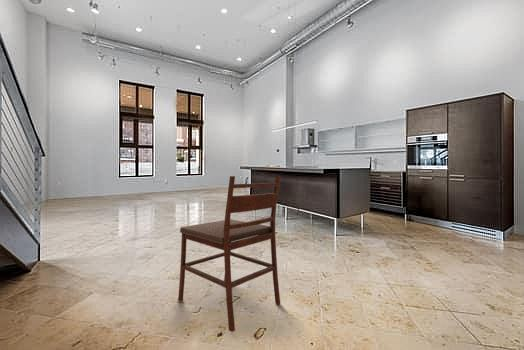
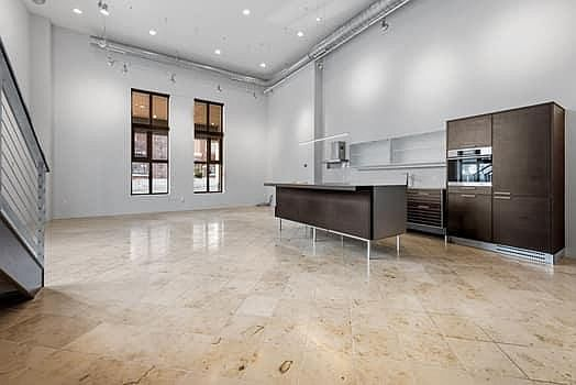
- dining chair (228, 238)
